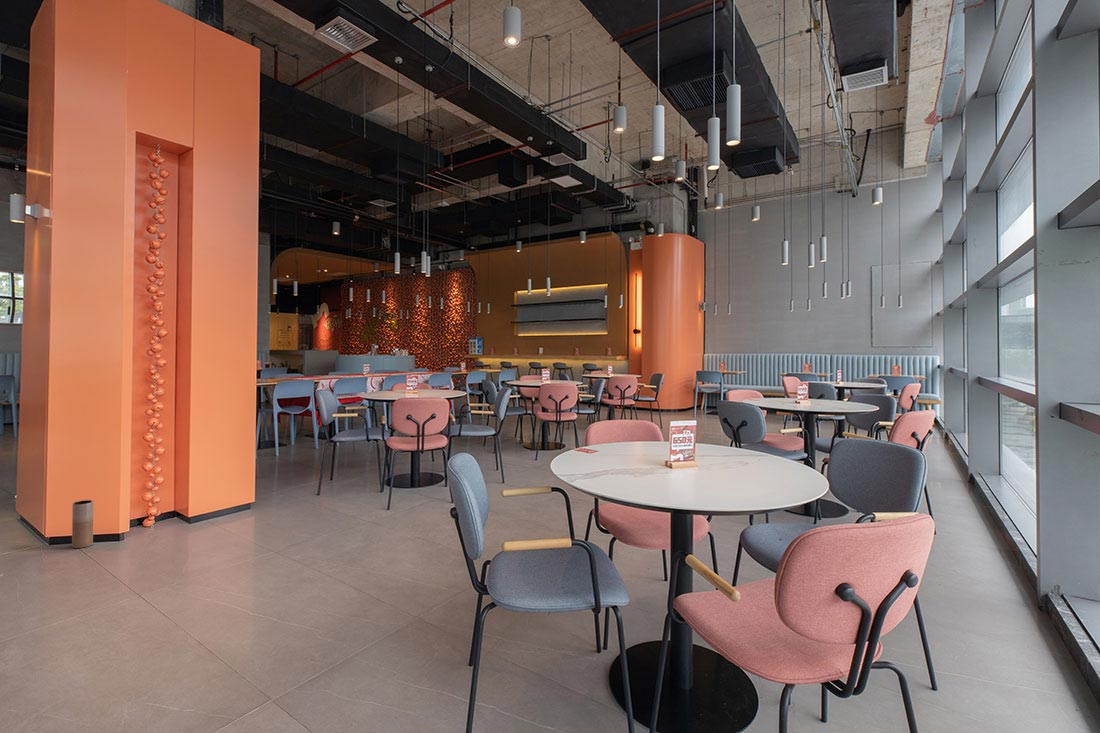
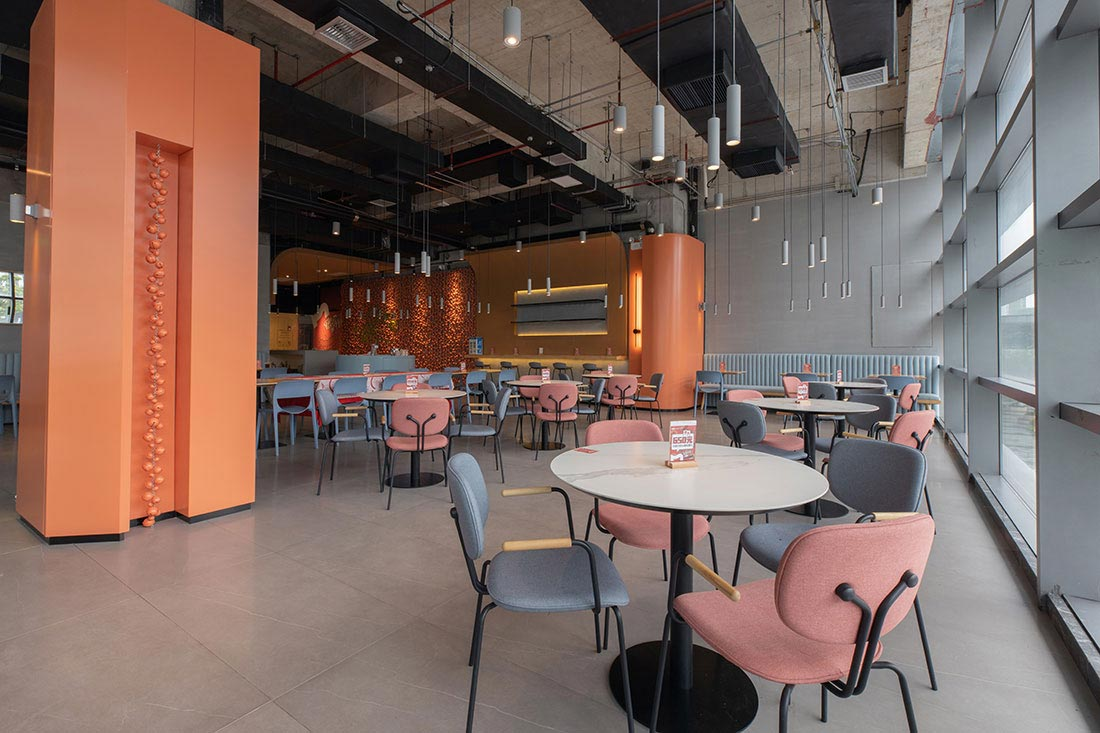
- vase (82, 523)
